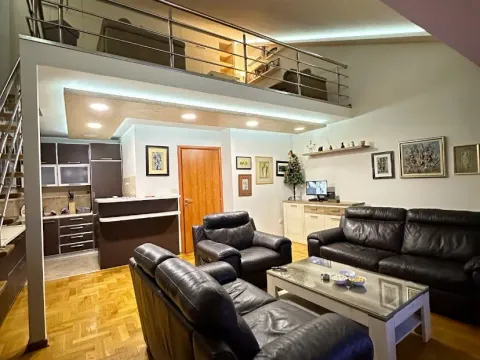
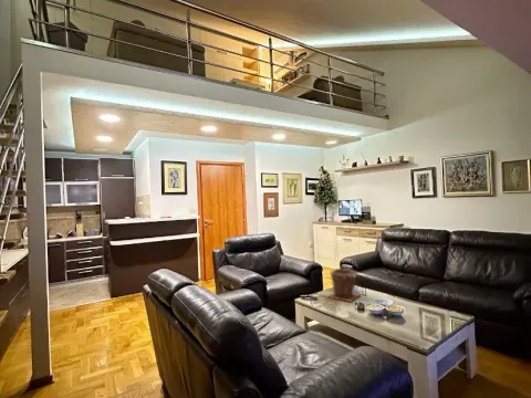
+ plant pot (343, 283)
